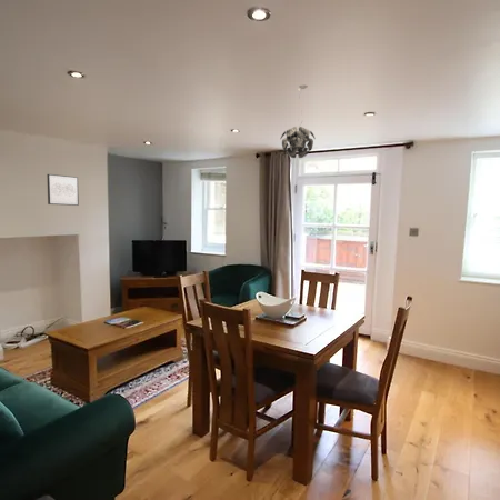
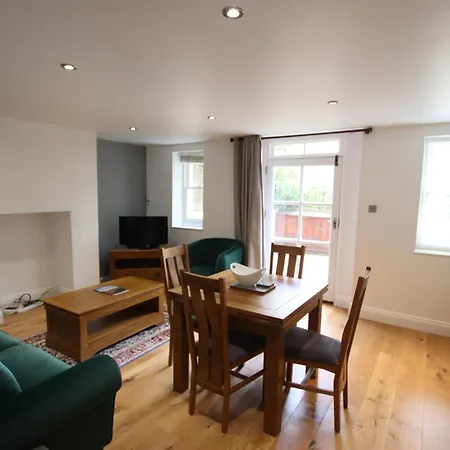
- wall art (63, 190)
- pendant light (301, 122)
